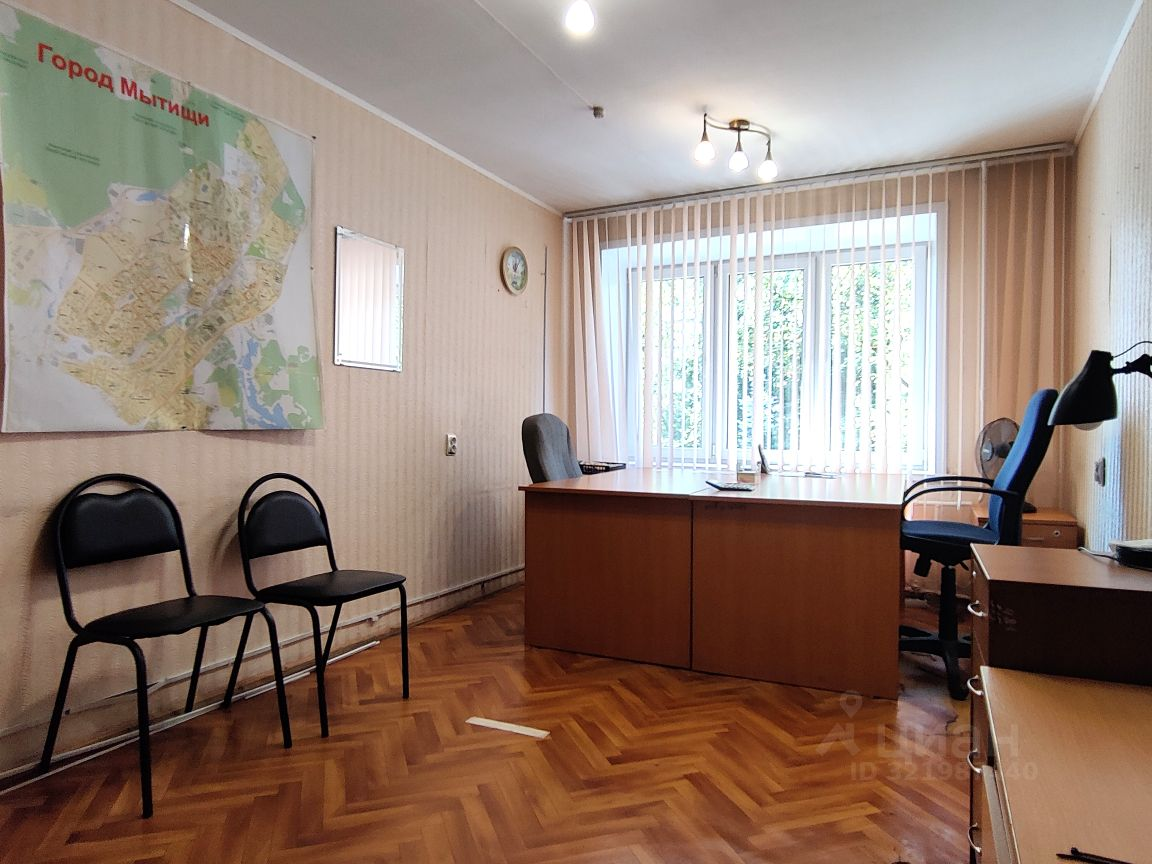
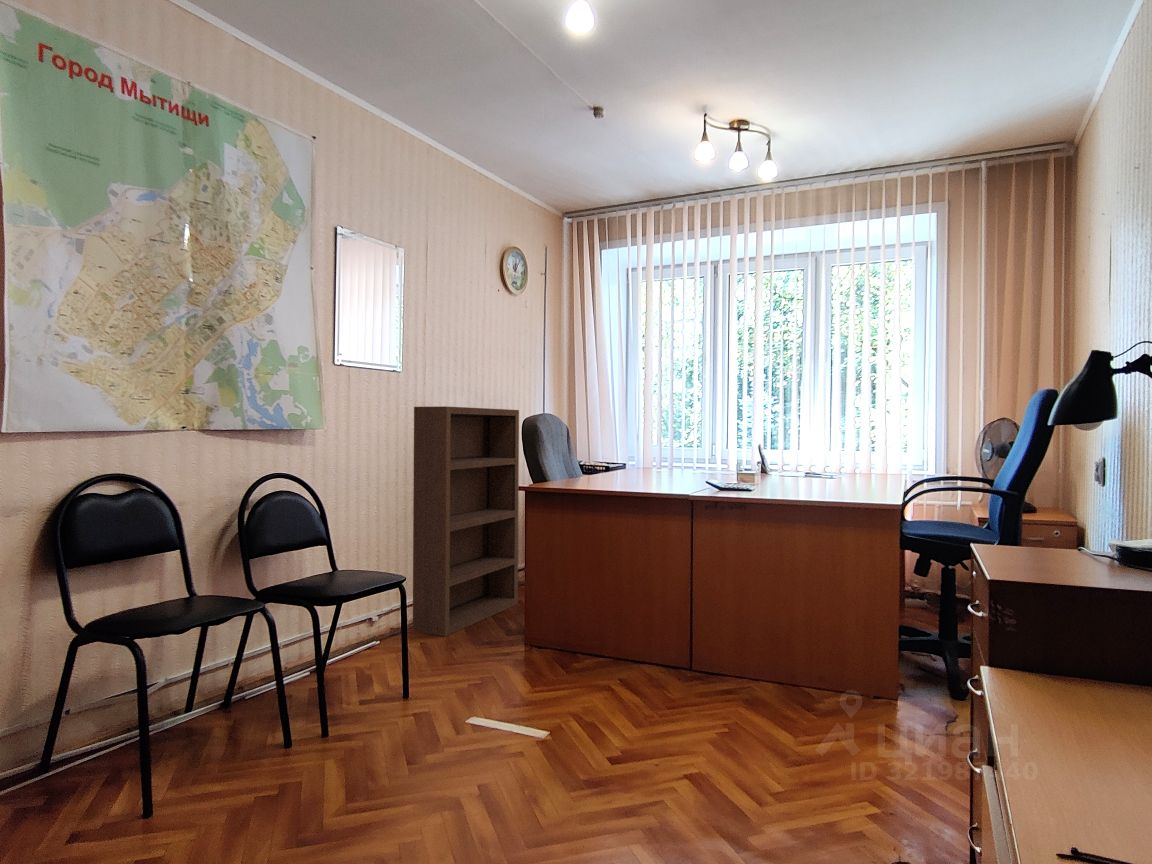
+ bookcase (469, 512)
